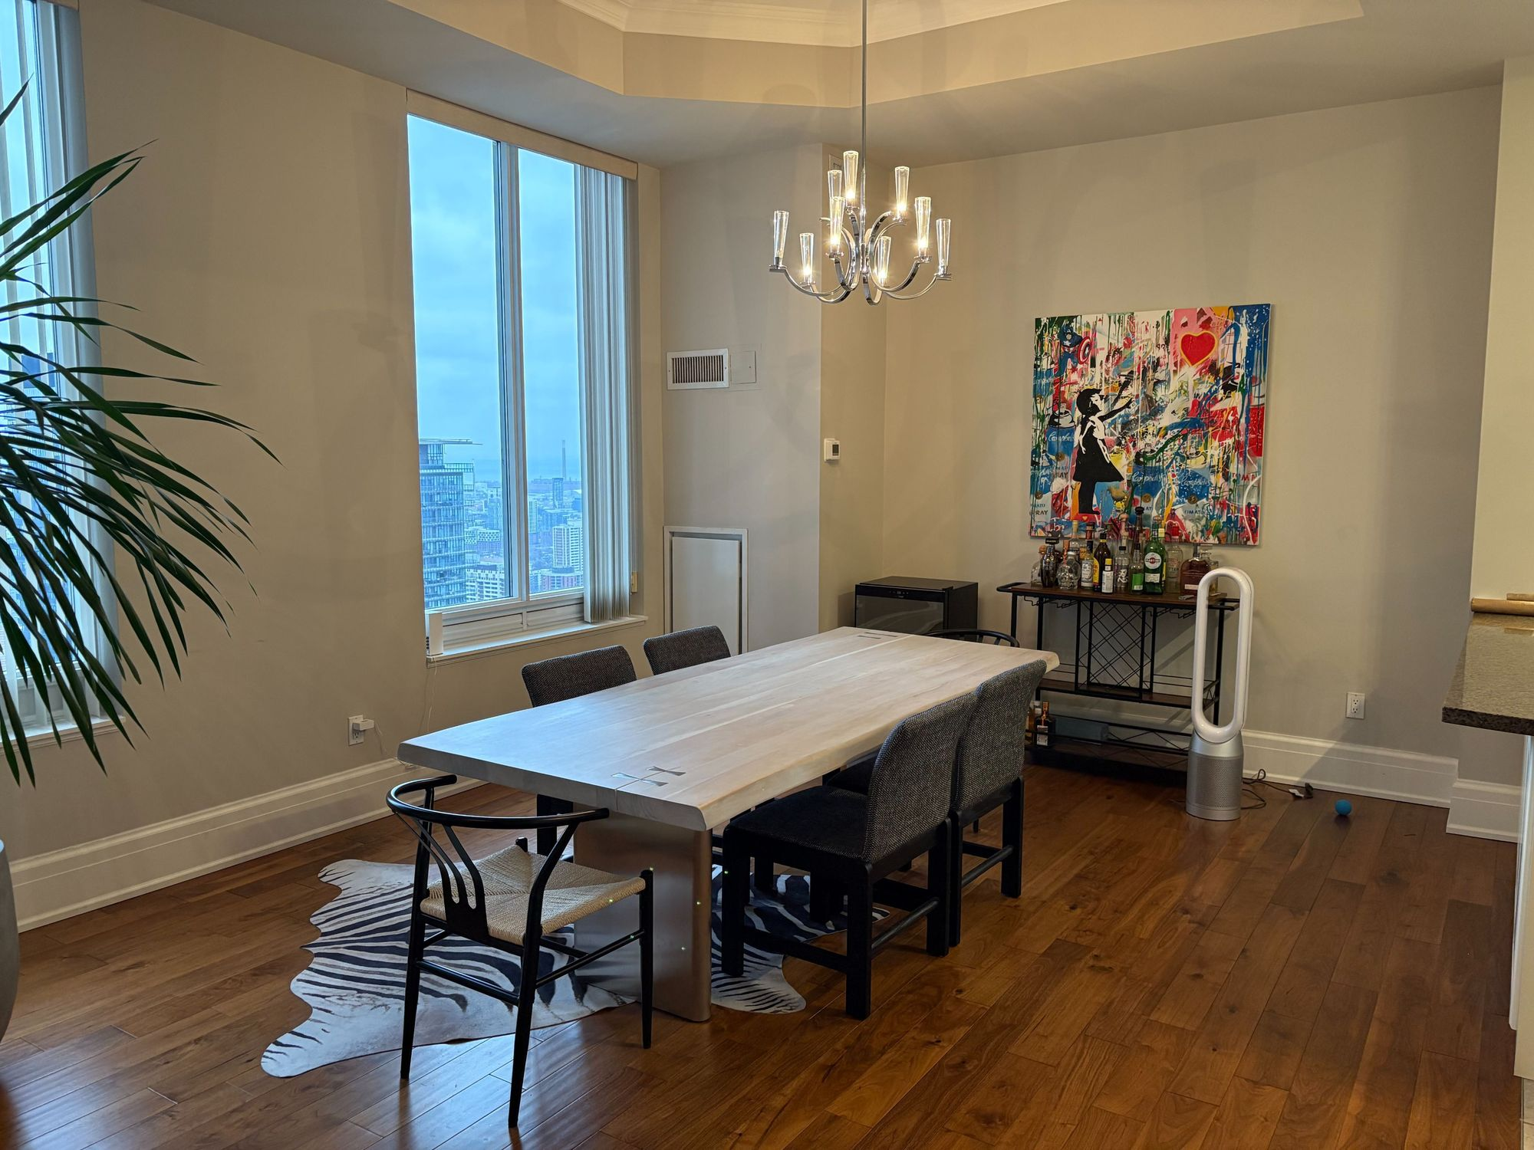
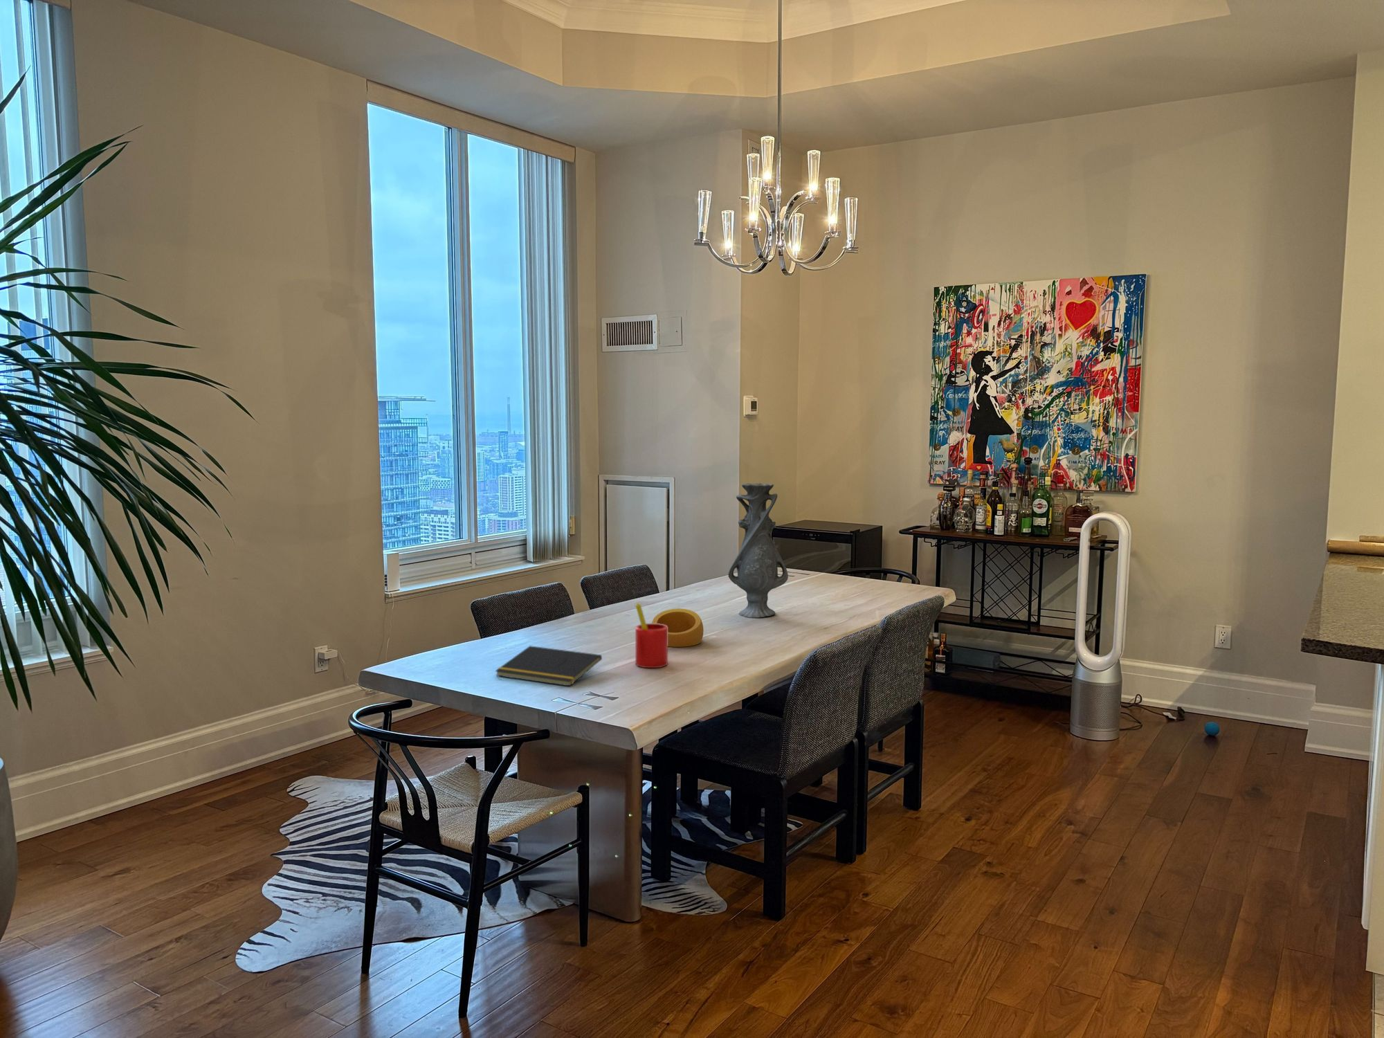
+ vase (757, 548)
+ ring (677, 626)
+ straw (649, 632)
+ notepad (549, 665)
